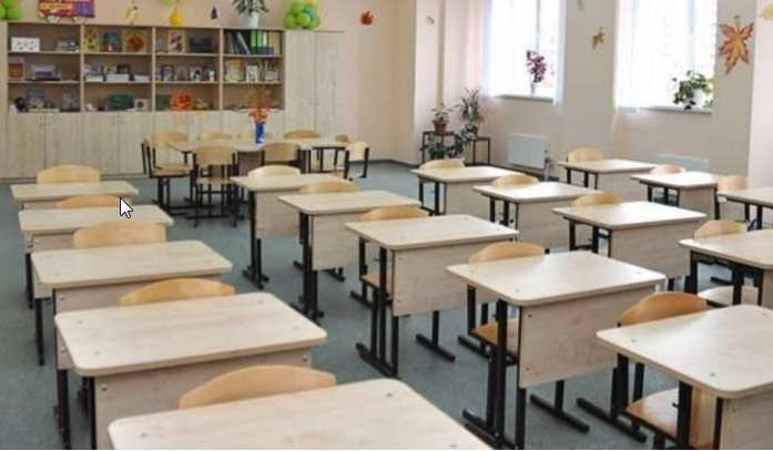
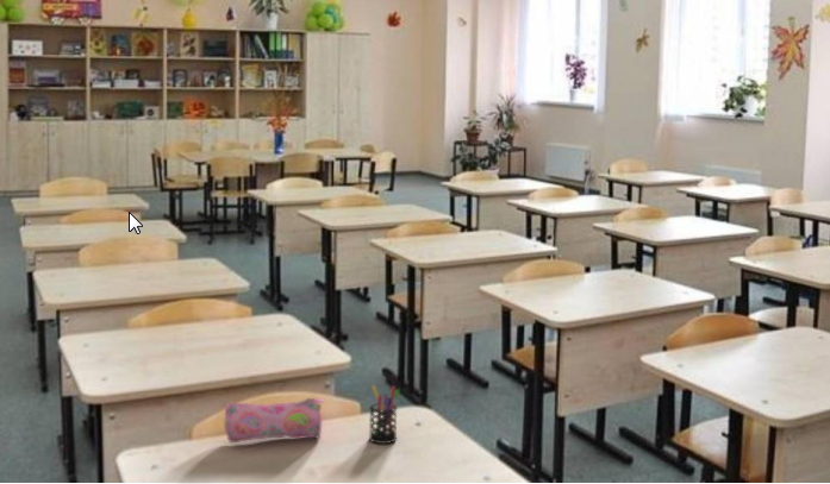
+ pencil case (274, 419)
+ pen holder (386, 410)
